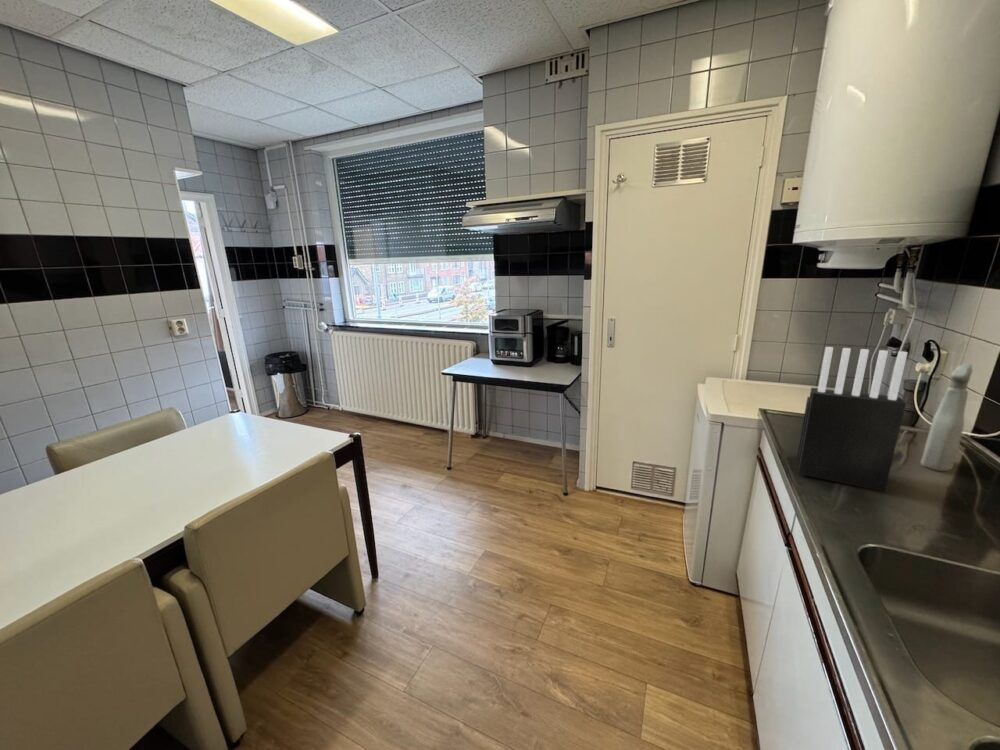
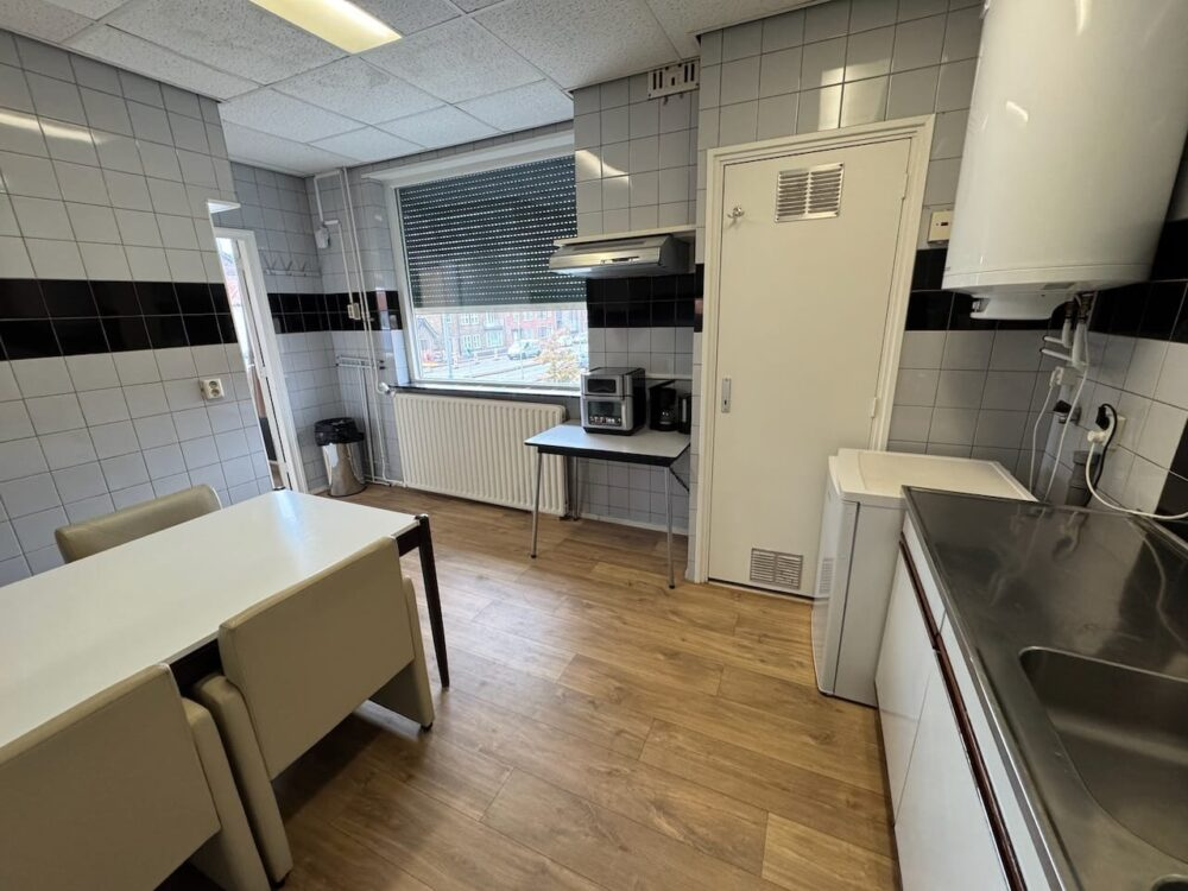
- knife block (848, 412)
- spray bottle (949, 417)
